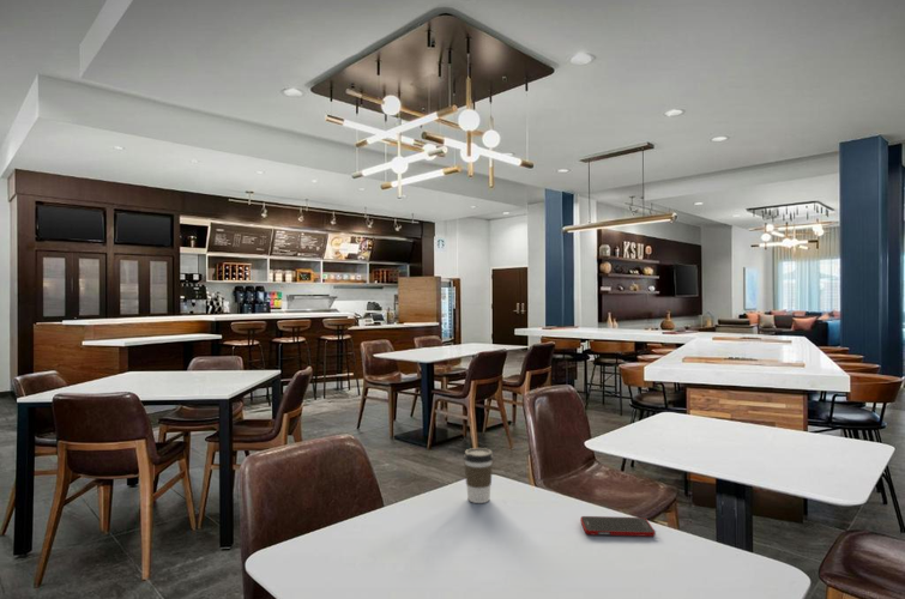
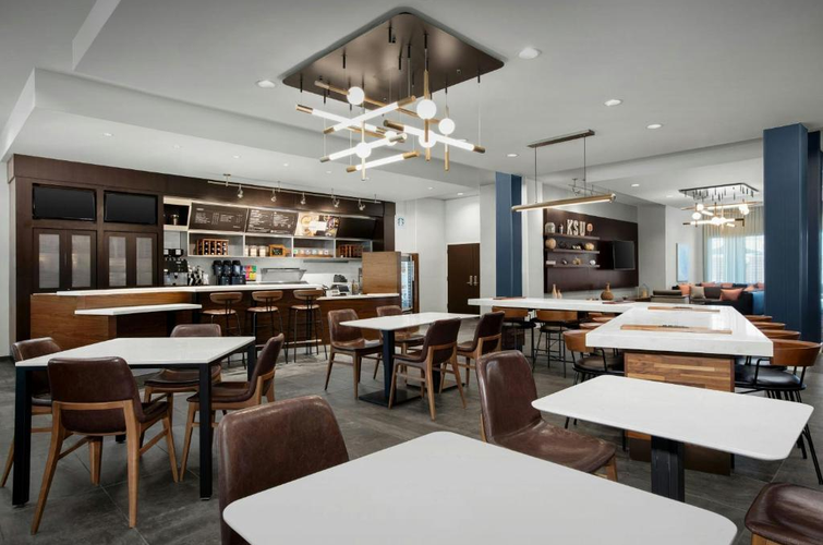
- coffee cup (478, 474)
- cell phone (616, 526)
